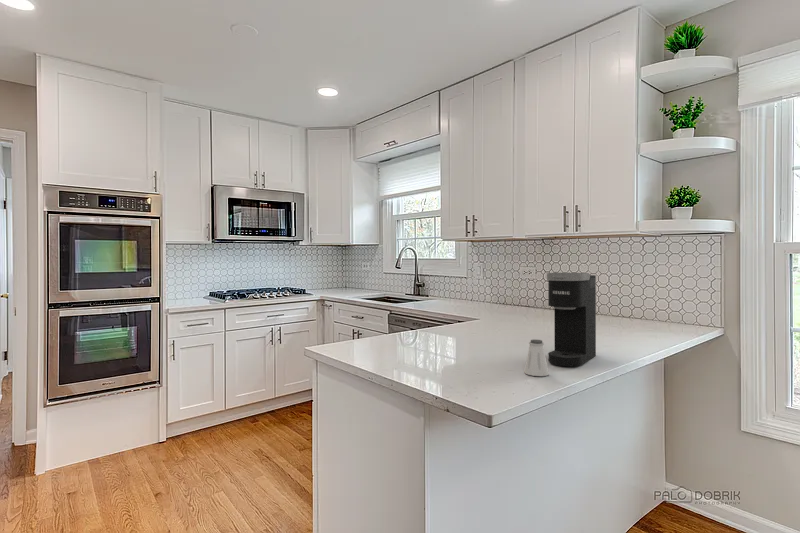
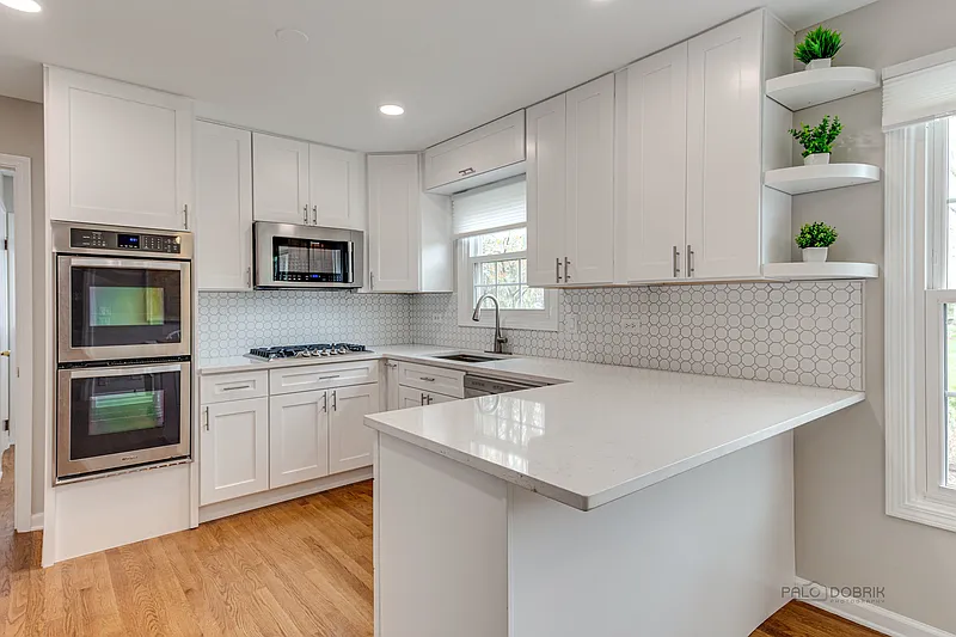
- coffee maker (572, 315)
- saltshaker (536, 356)
